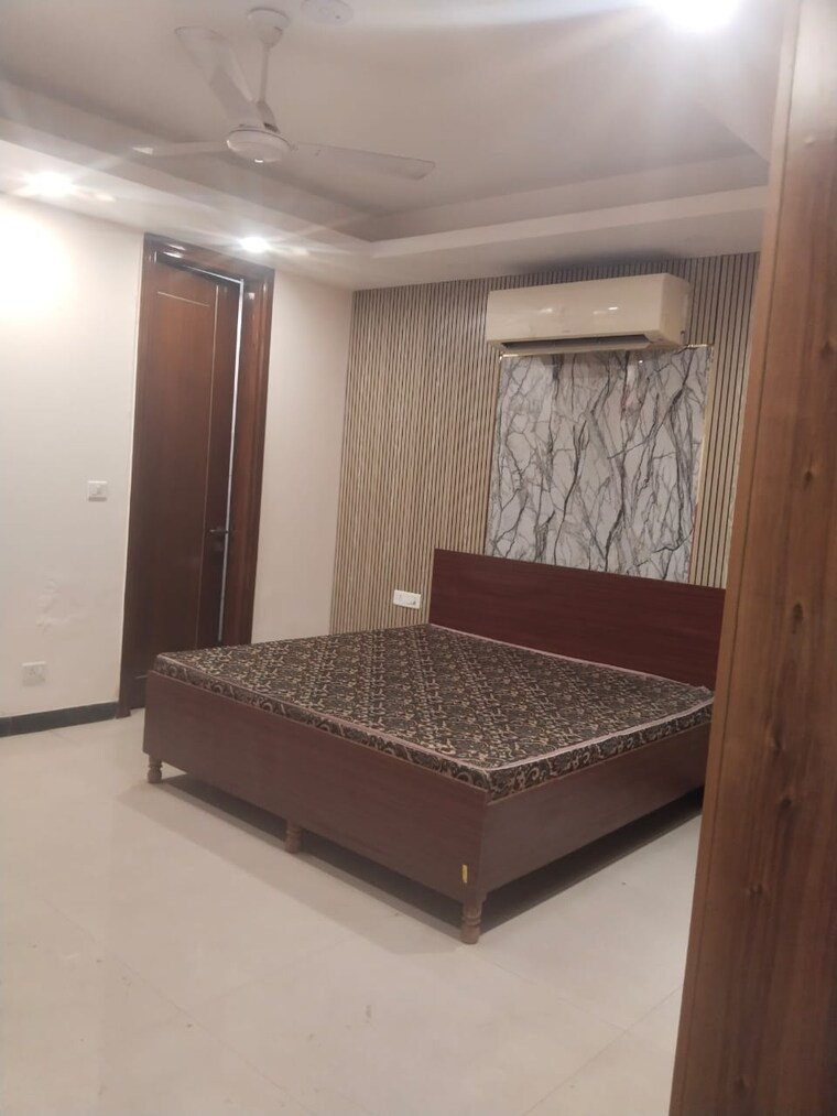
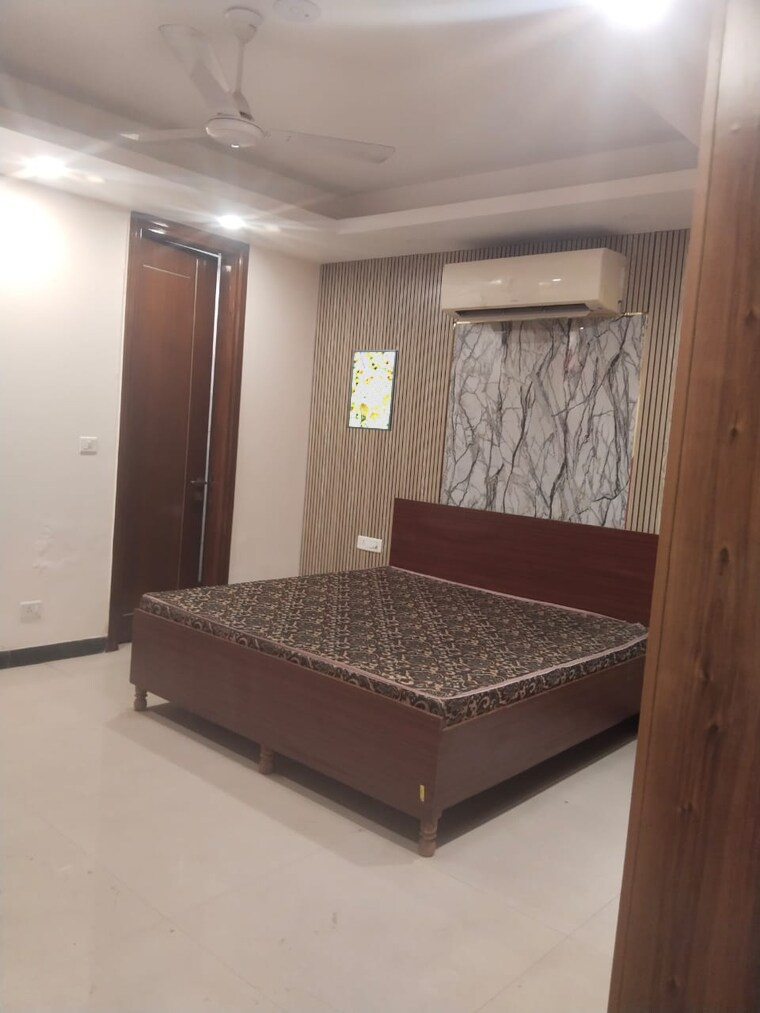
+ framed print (371, 389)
